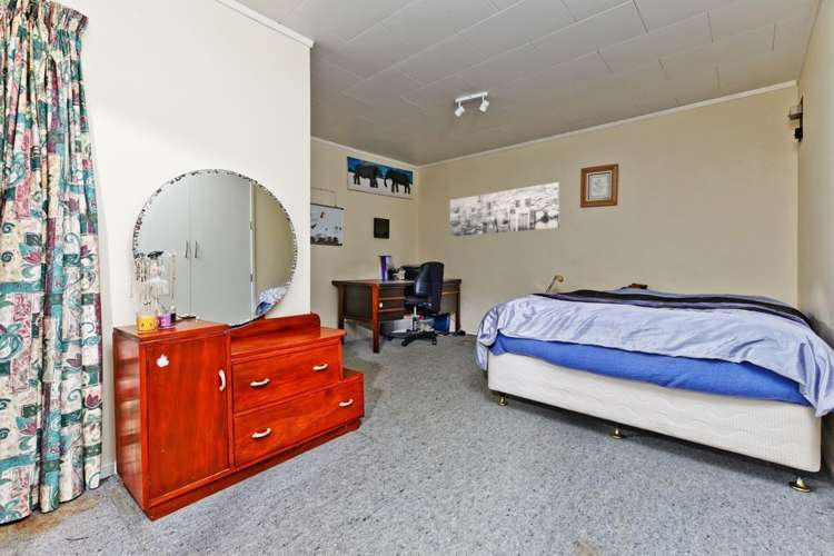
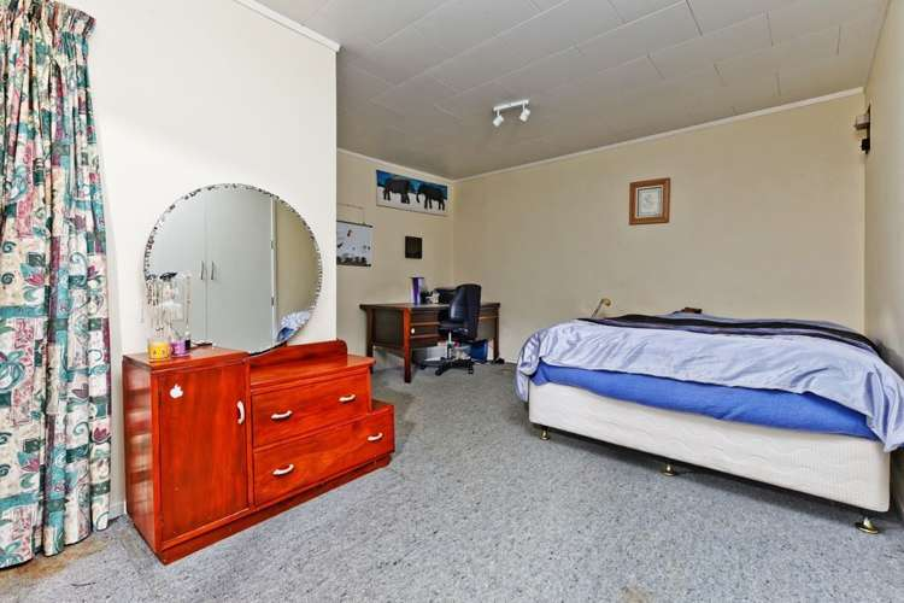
- wall art (498, 212)
